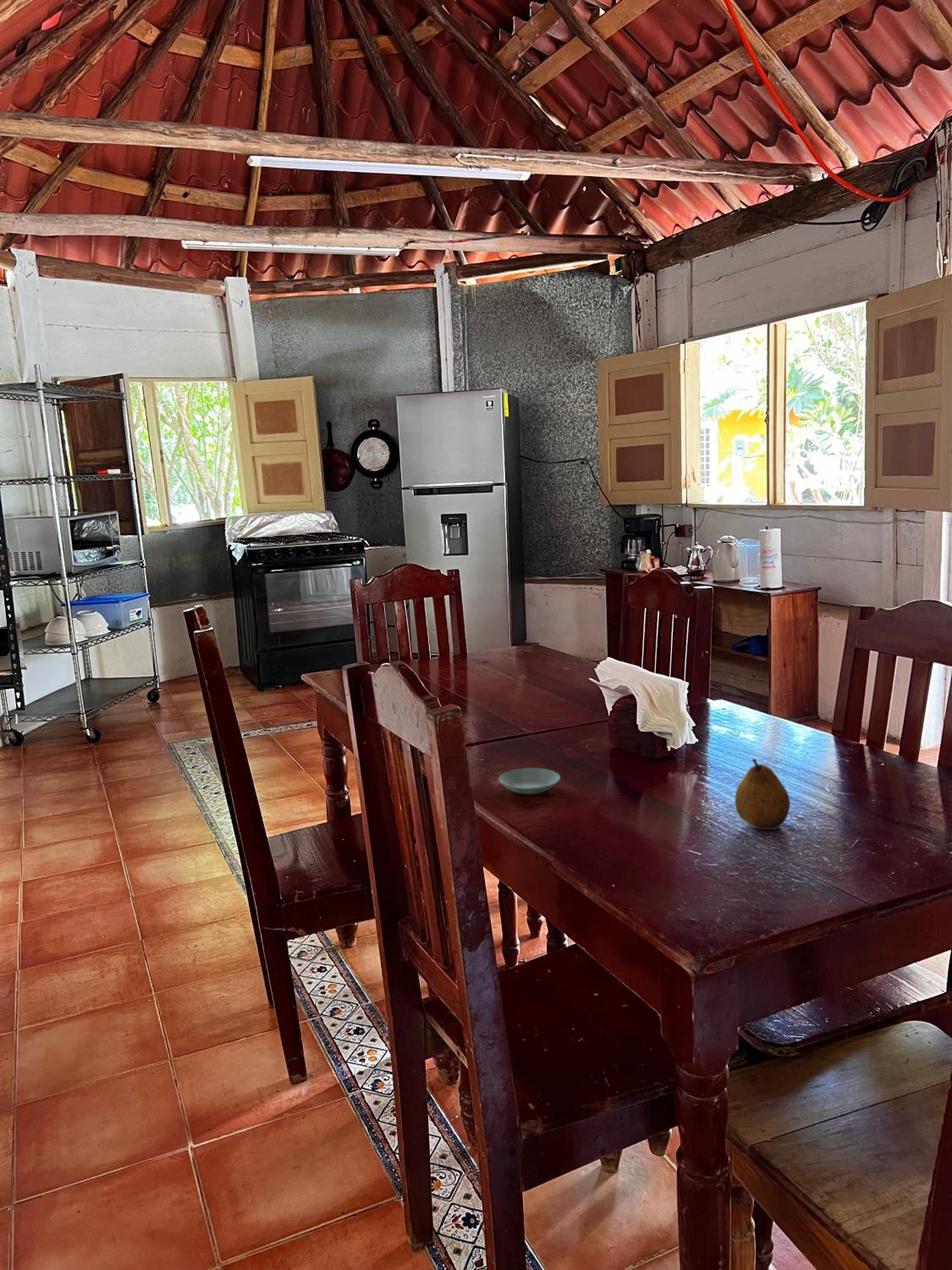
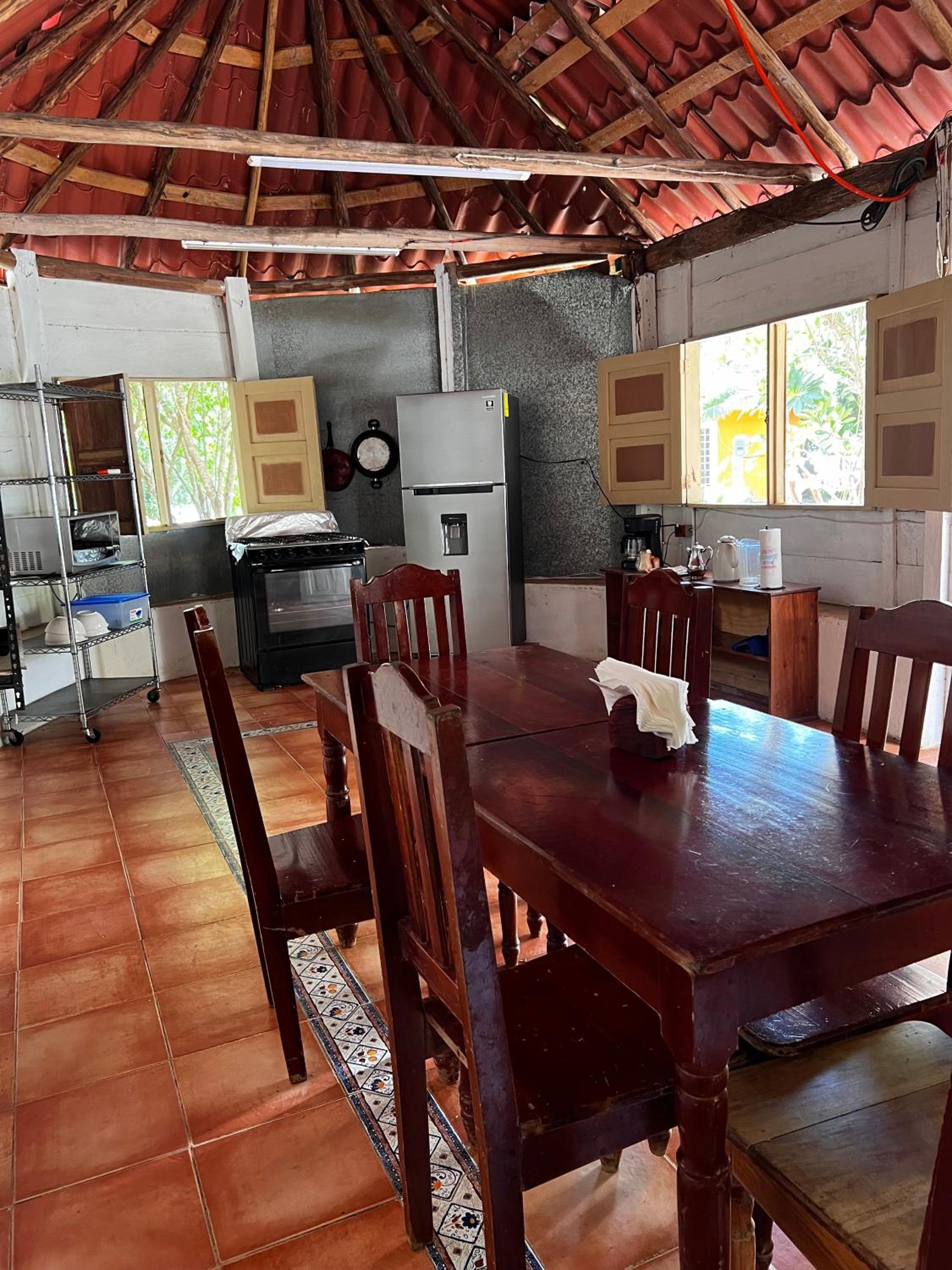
- fruit (762, 790)
- saucer (529, 783)
